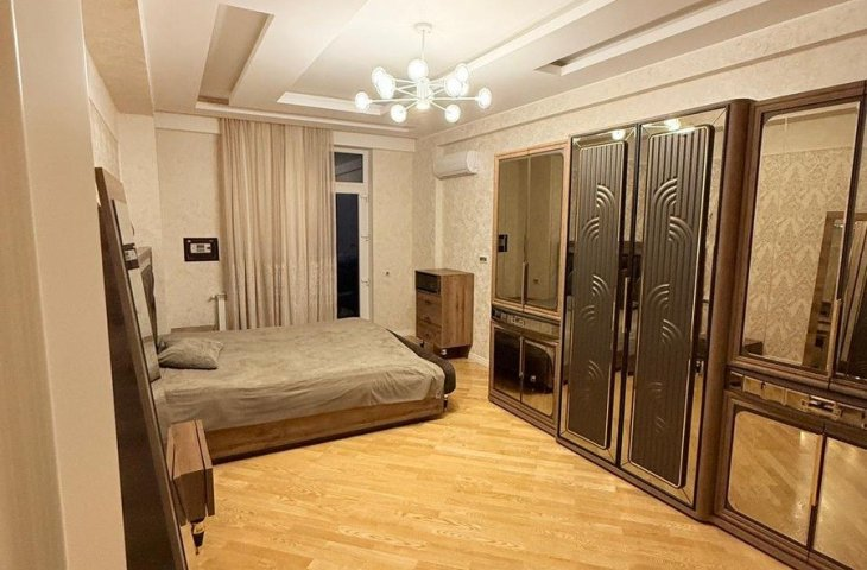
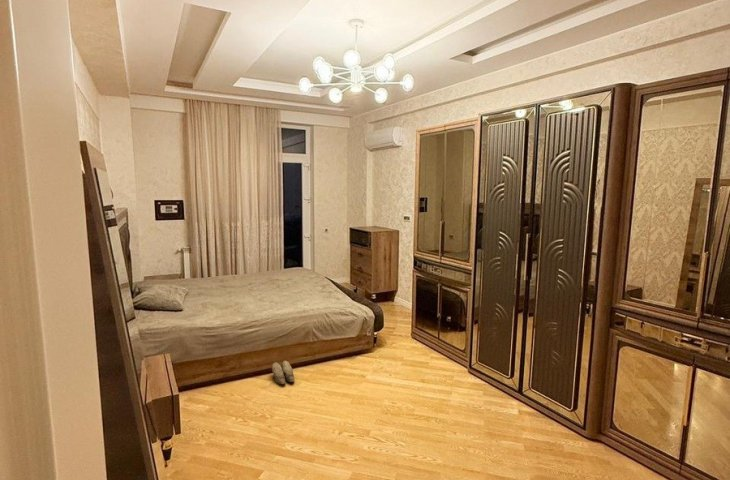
+ slippers (283, 372)
